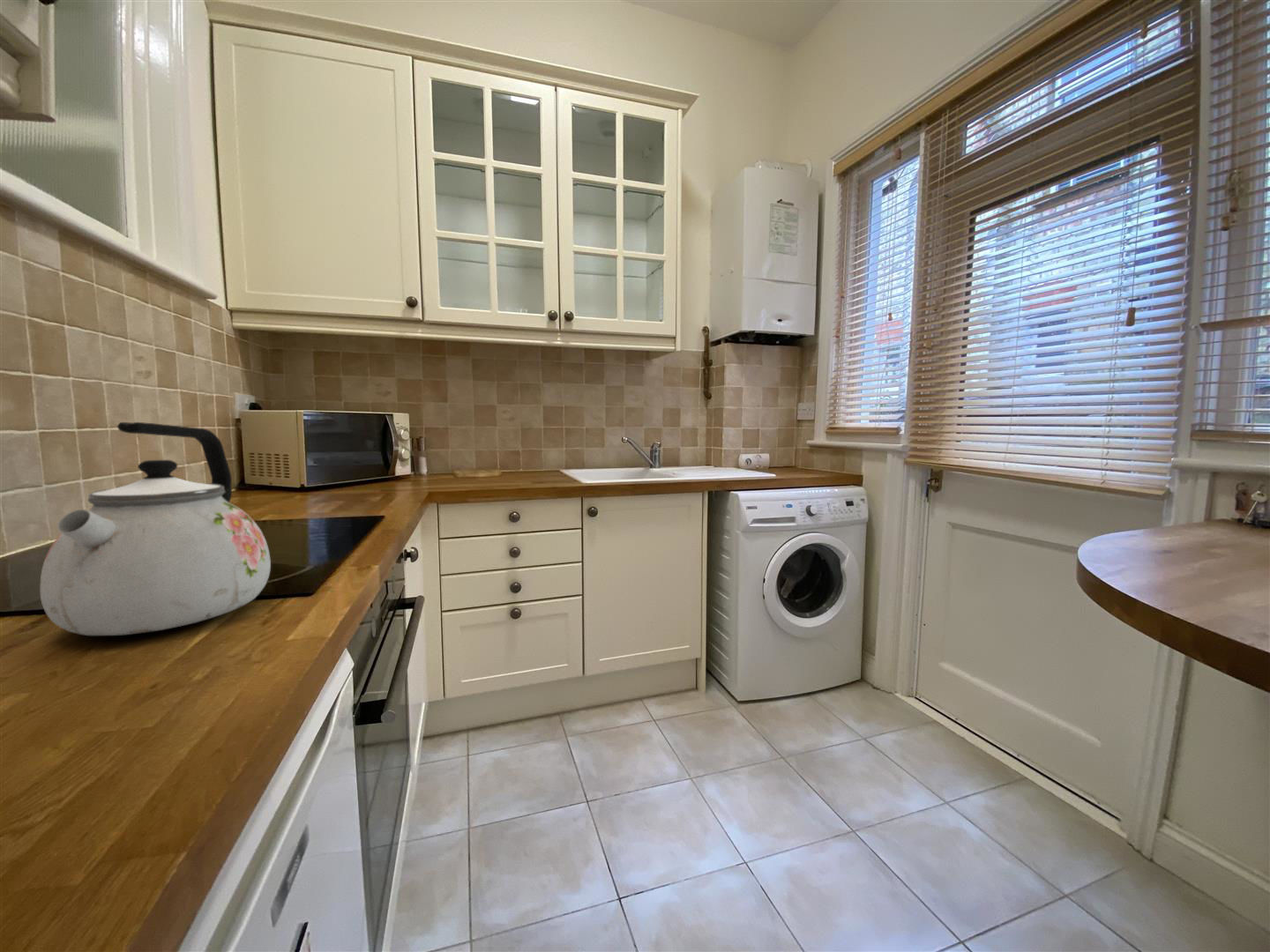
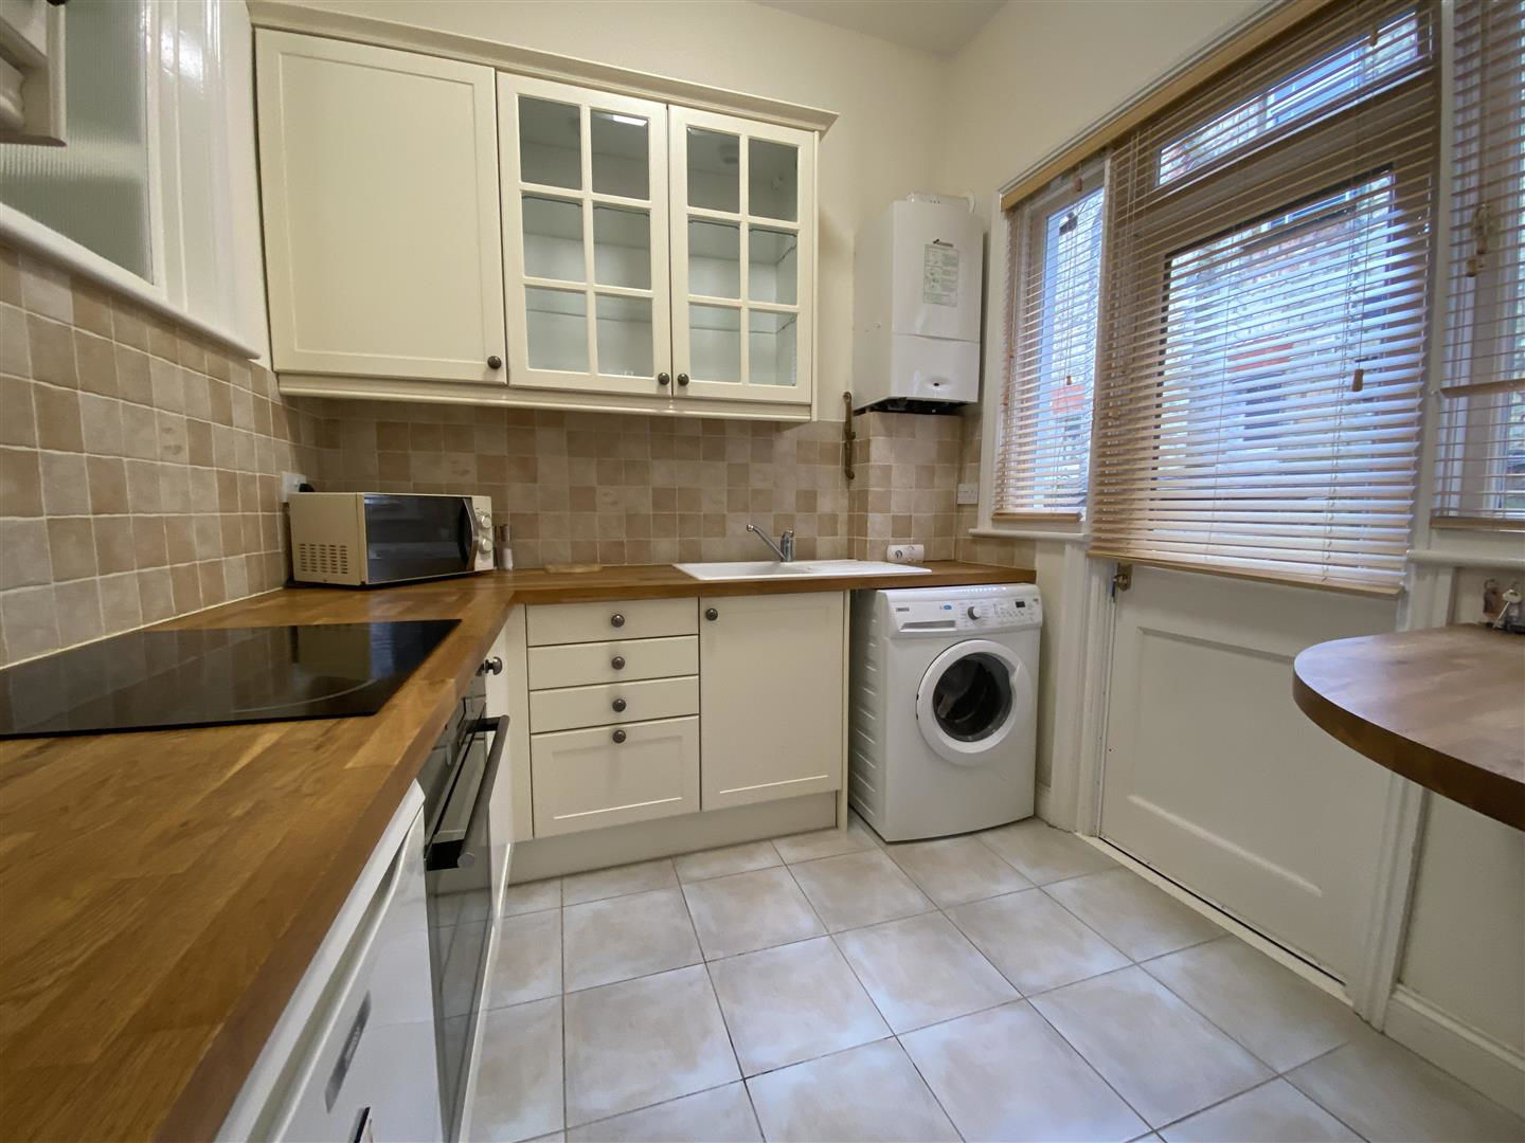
- kettle (161, 520)
